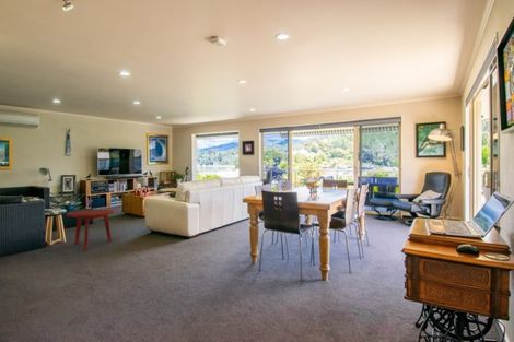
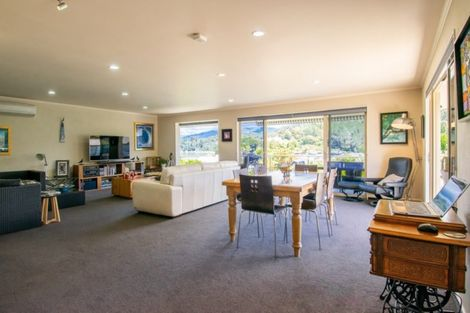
- side table (87, 228)
